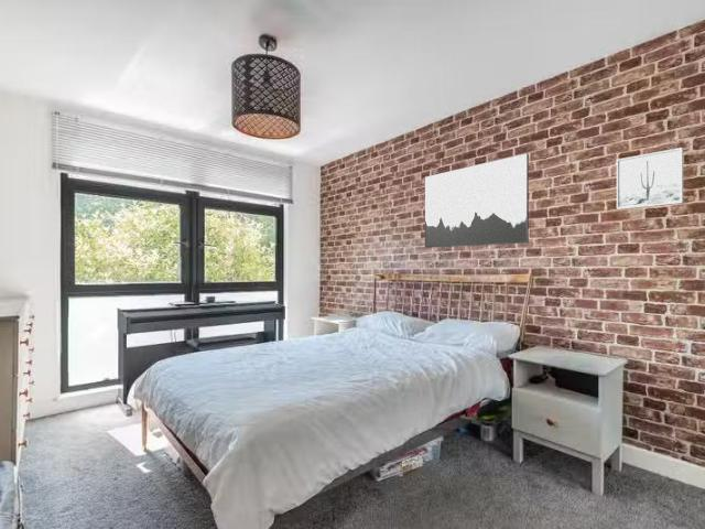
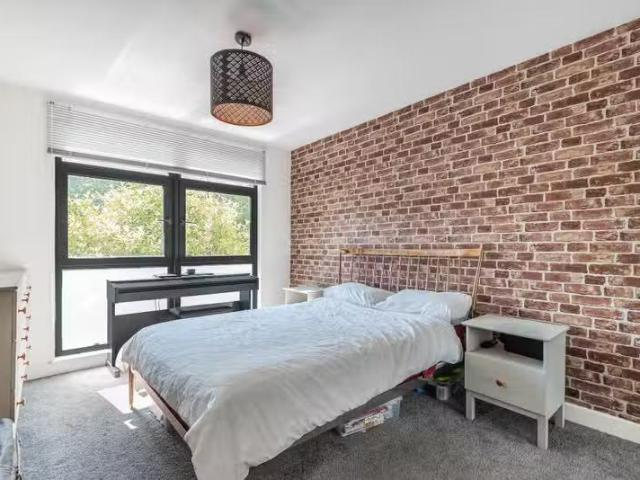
- wall art (470, 206)
- wall art (648, 180)
